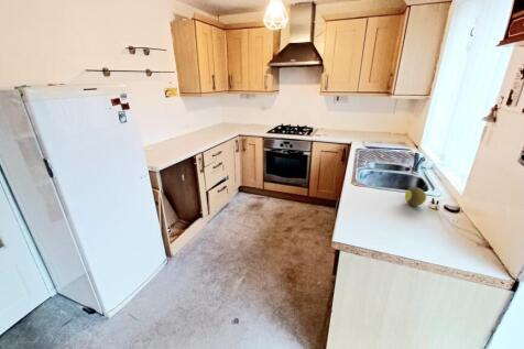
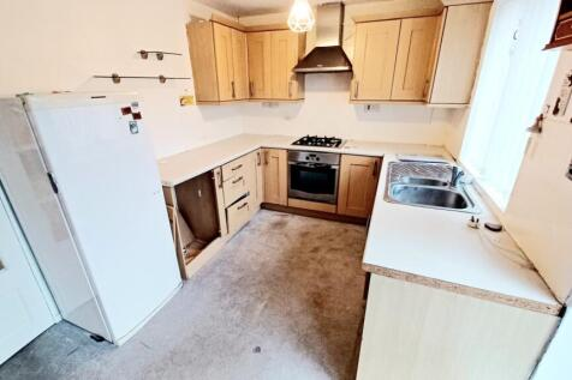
- fruit (415, 196)
